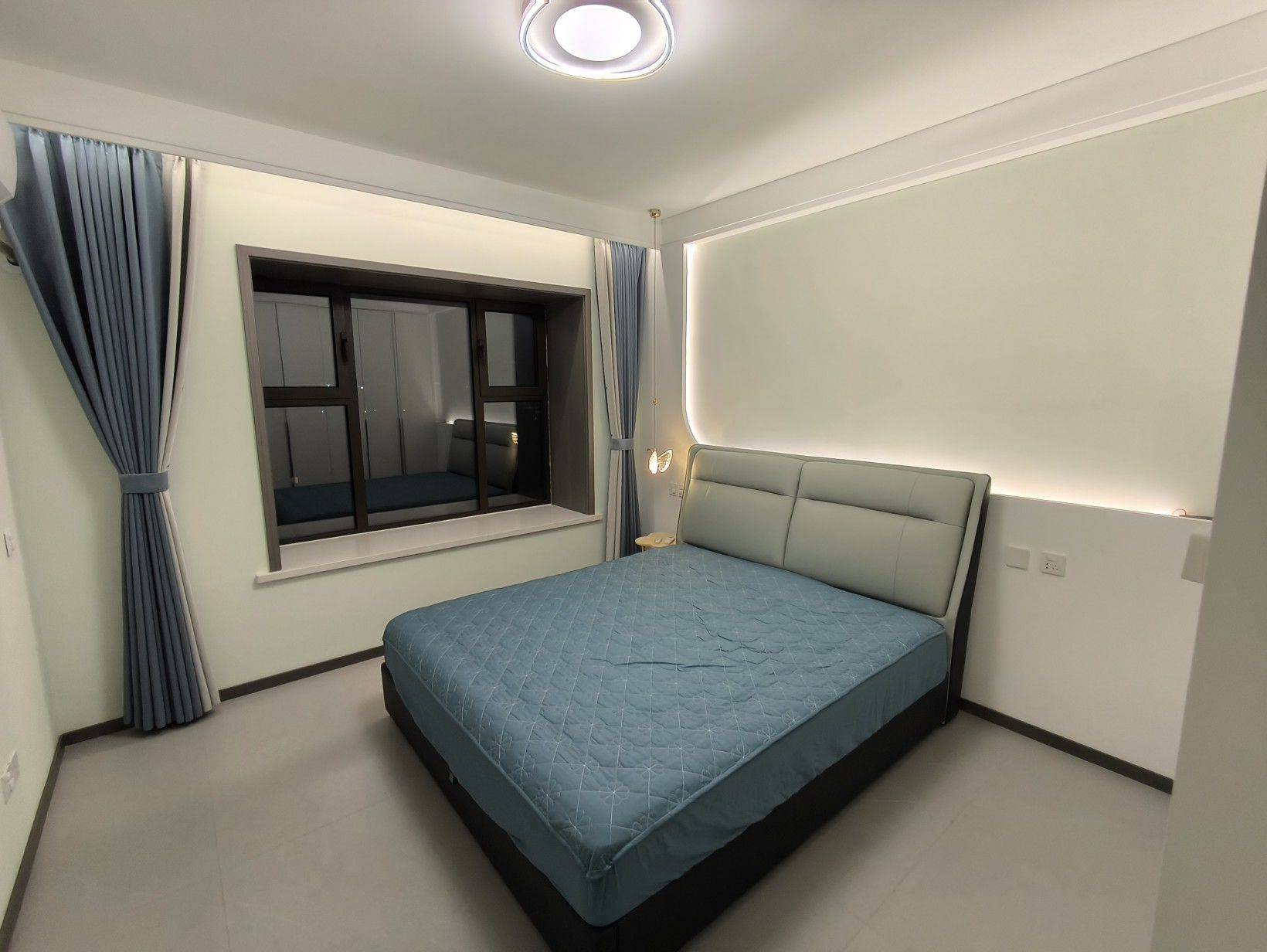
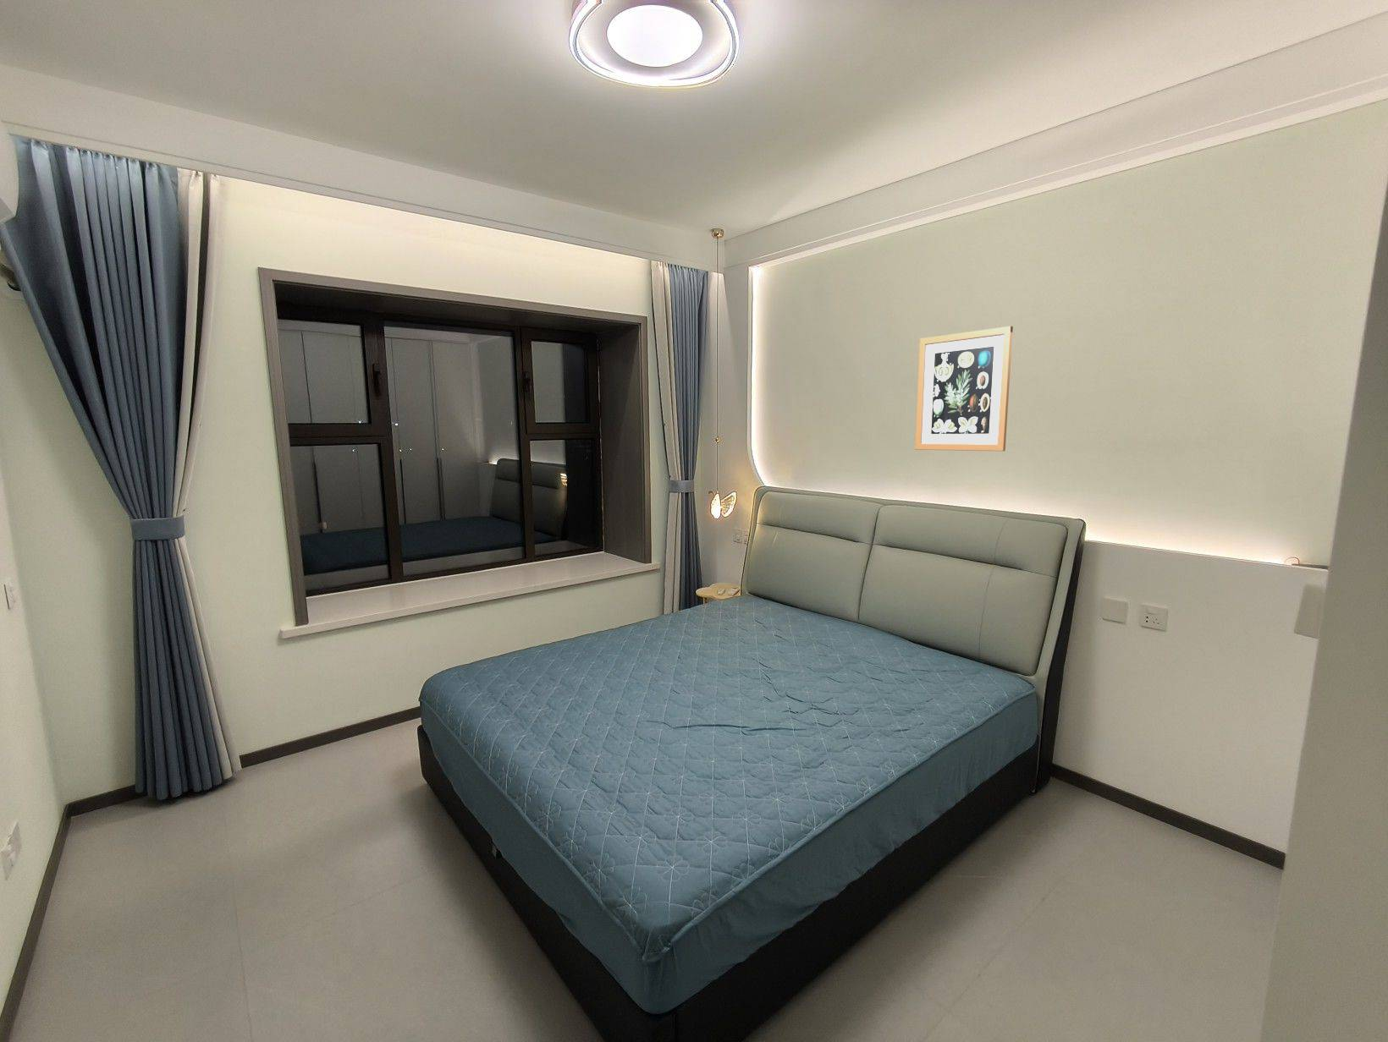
+ wall art (961, 392)
